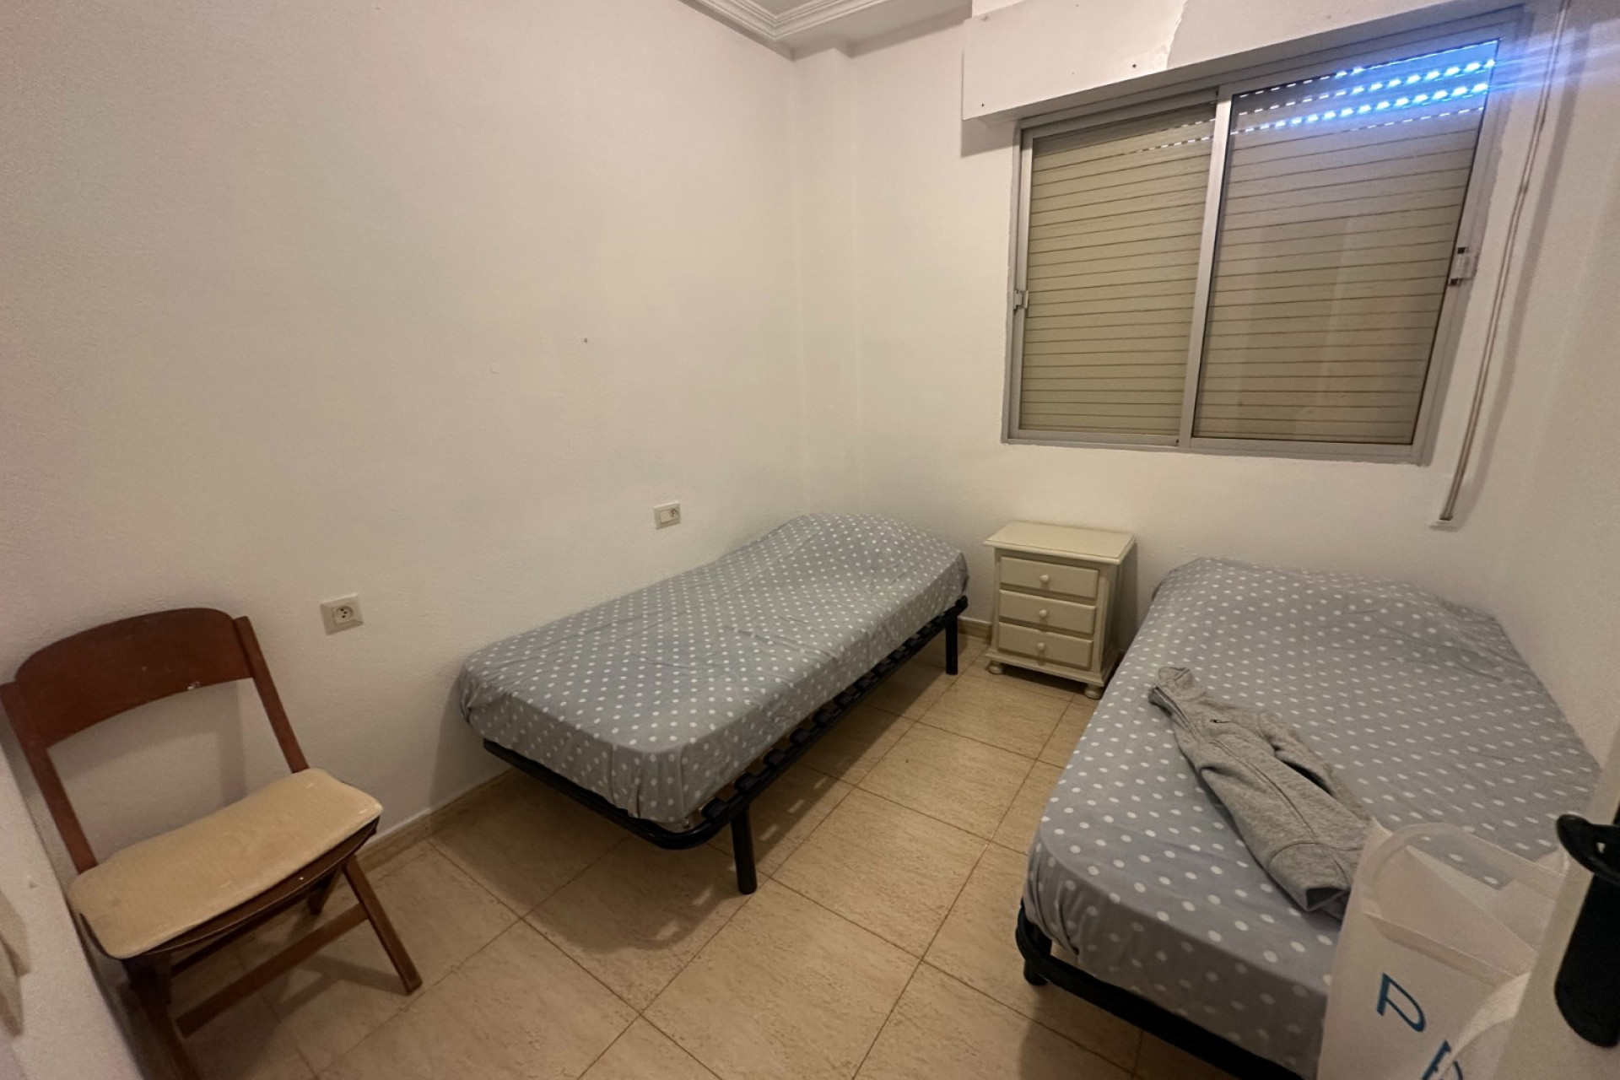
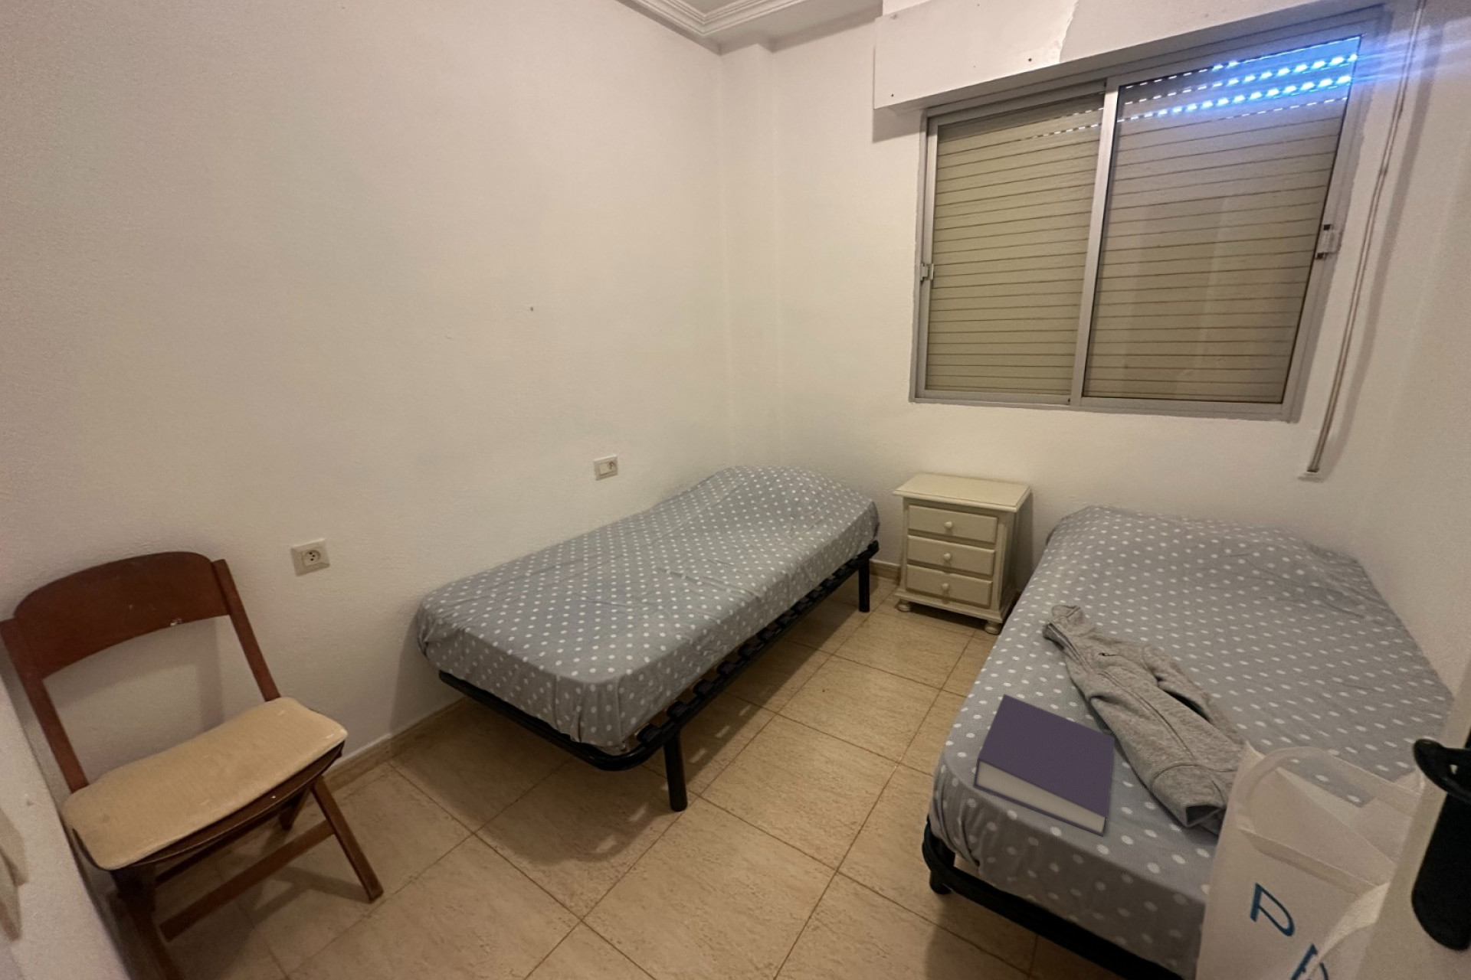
+ book (1045, 755)
